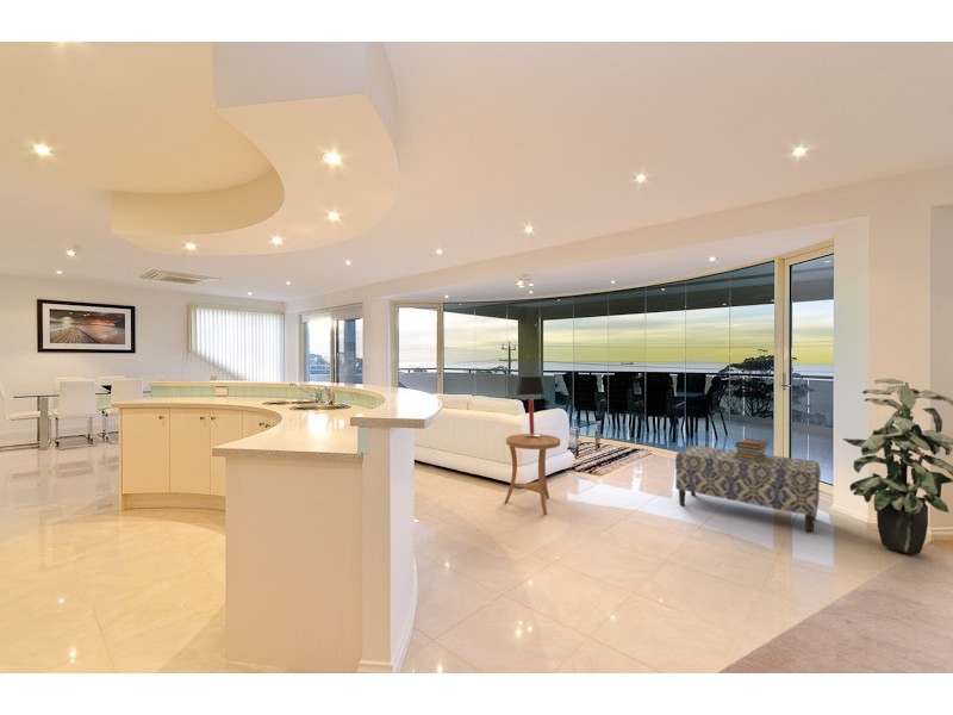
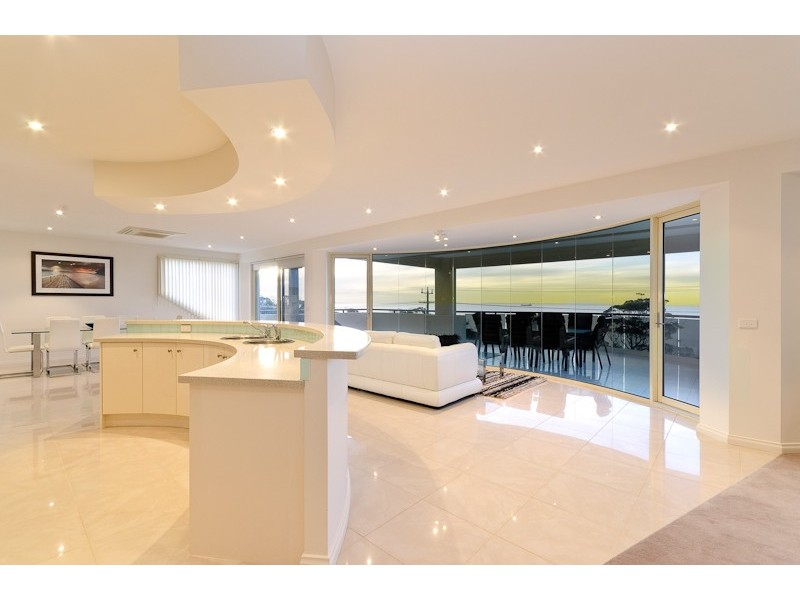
- bench (743, 484)
- indoor plant (897, 462)
- side table (538, 472)
- book stack (752, 449)
- table lamp (531, 406)
